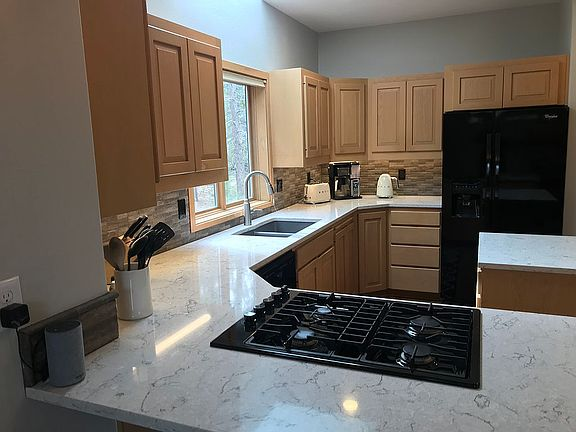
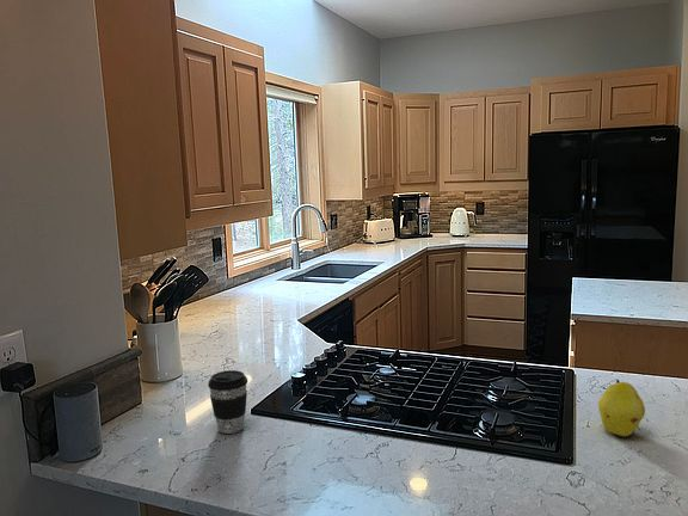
+ coffee cup (229, 401)
+ fruit (621, 406)
